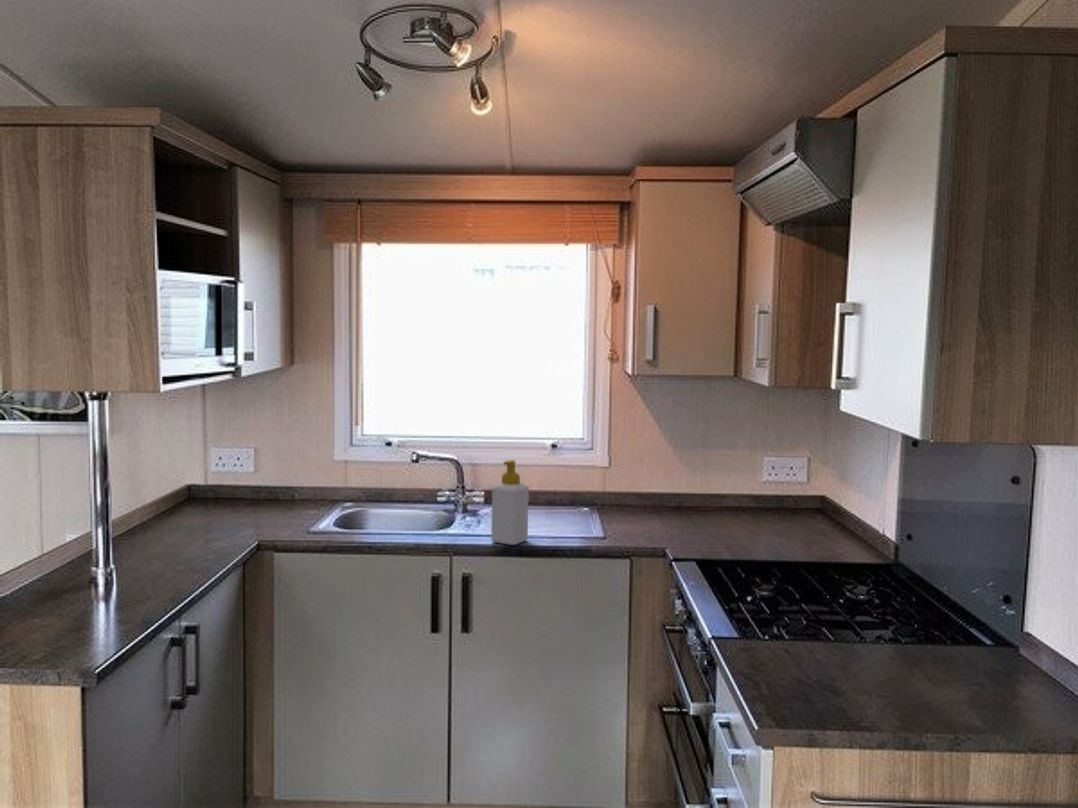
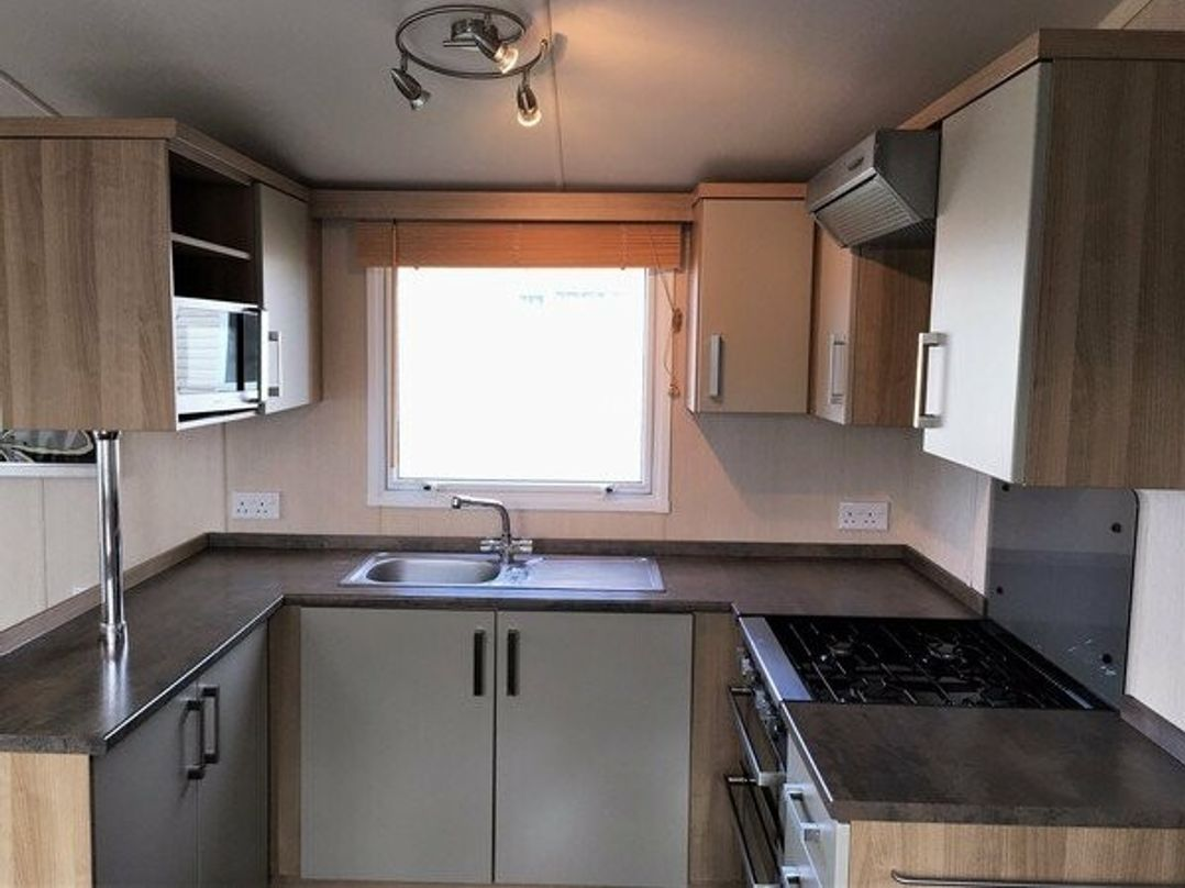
- soap bottle (510, 501)
